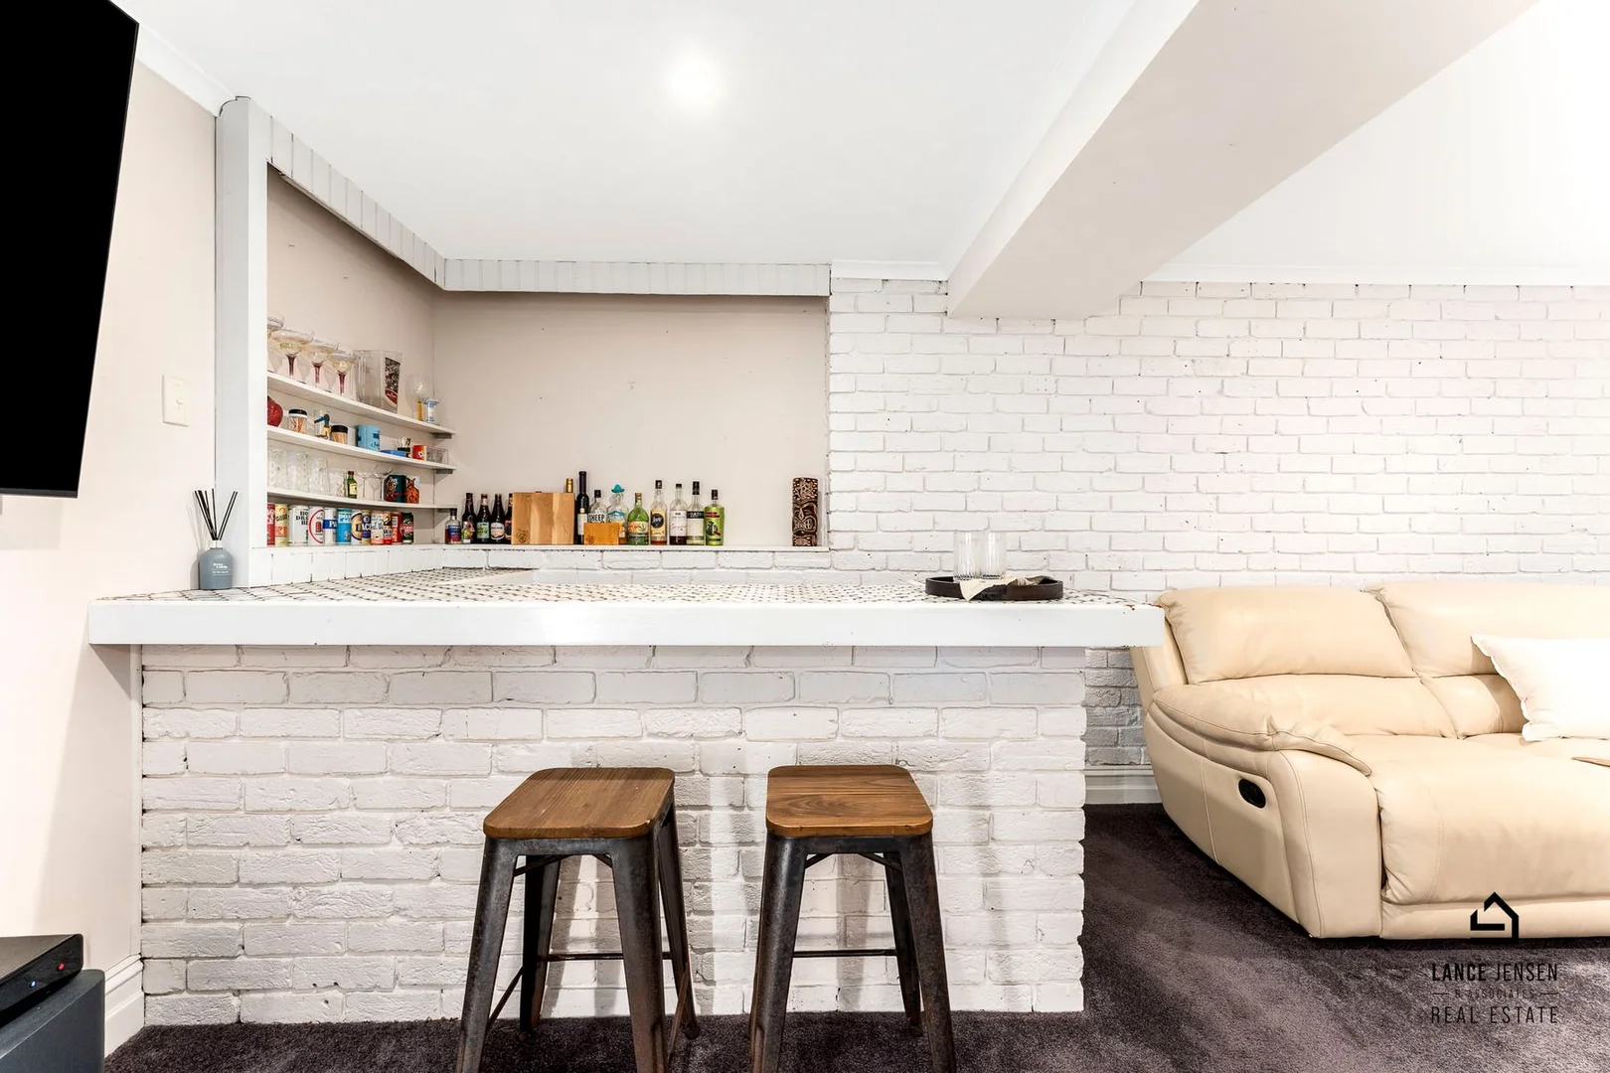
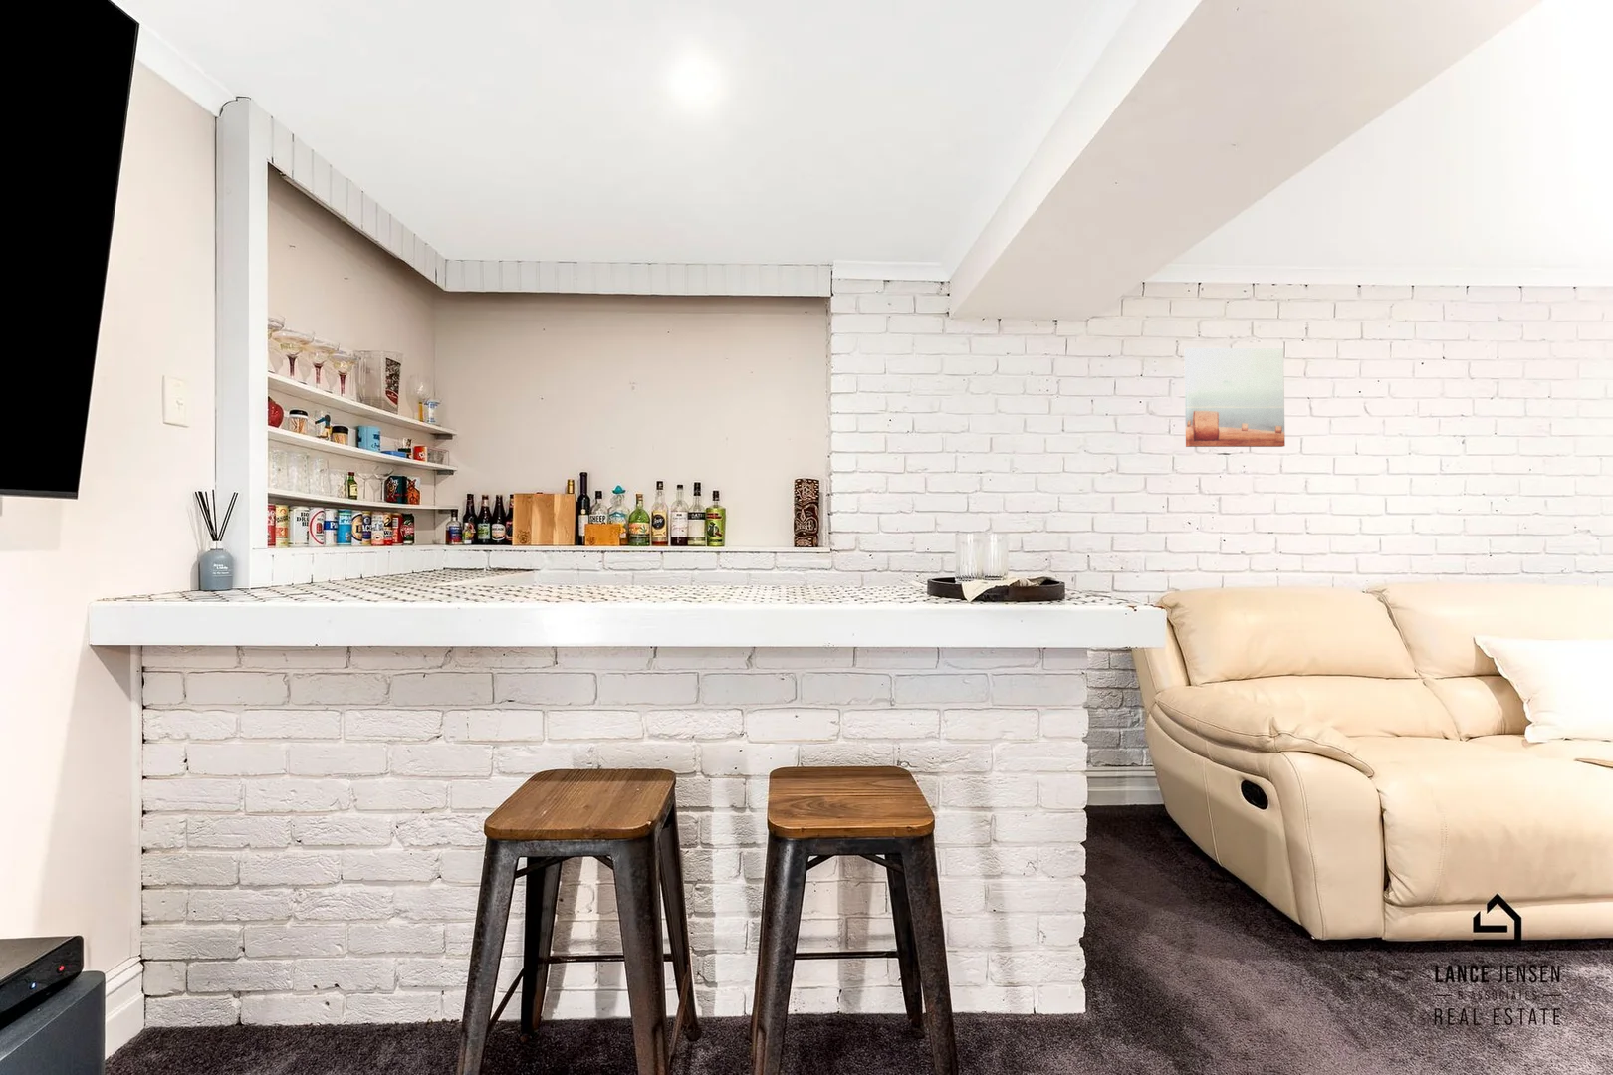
+ wall art (1234, 397)
